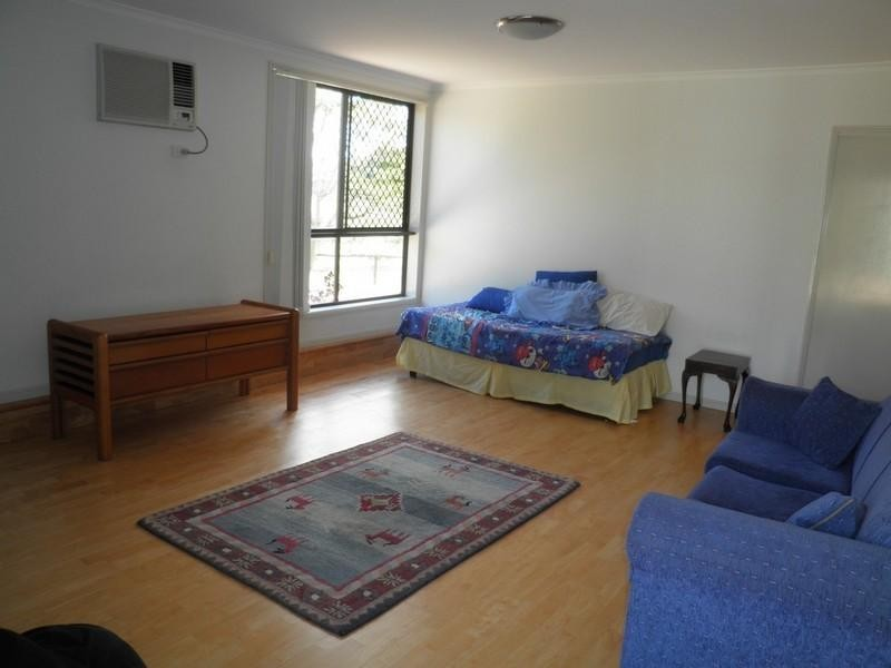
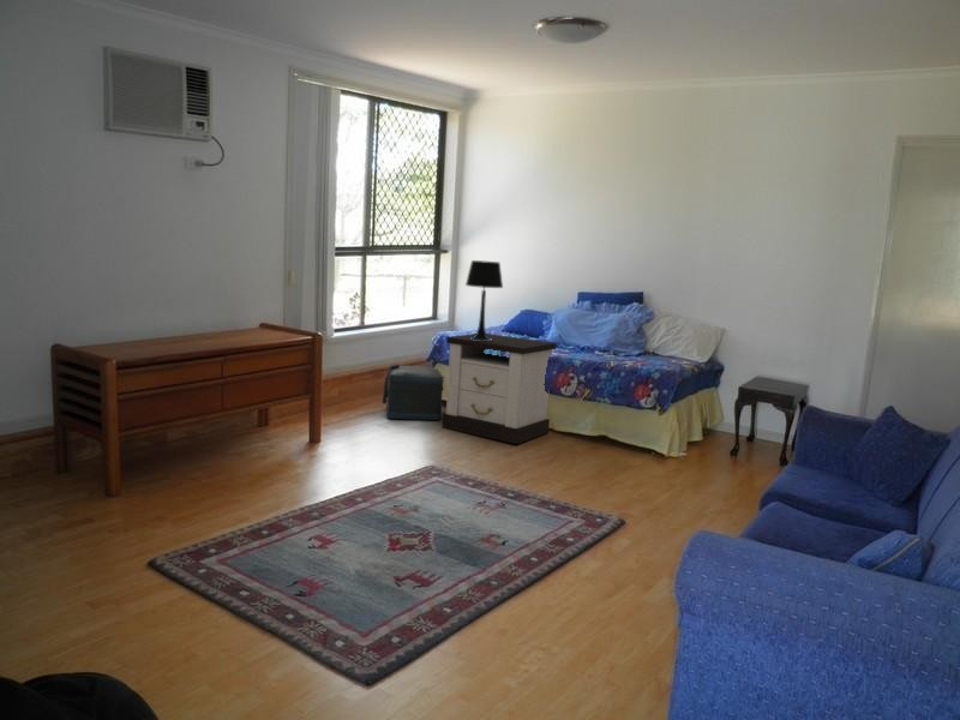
+ nightstand (498, 385)
+ table lamp (482, 300)
+ ottoman (414, 389)
